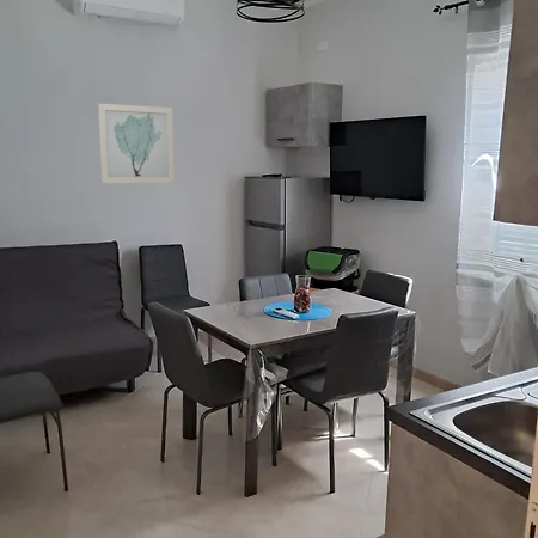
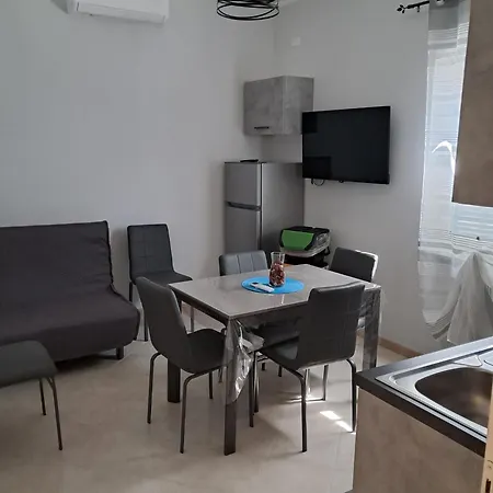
- wall art (137, 145)
